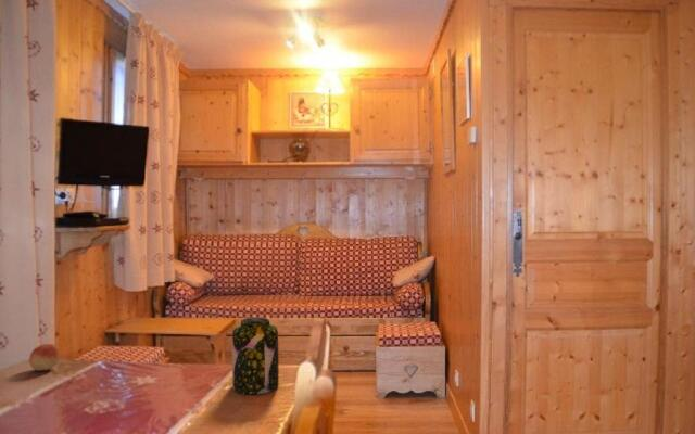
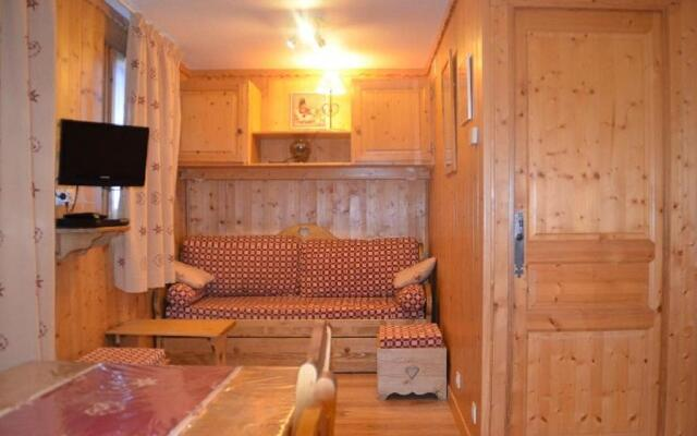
- fruit (43, 357)
- jar (255, 353)
